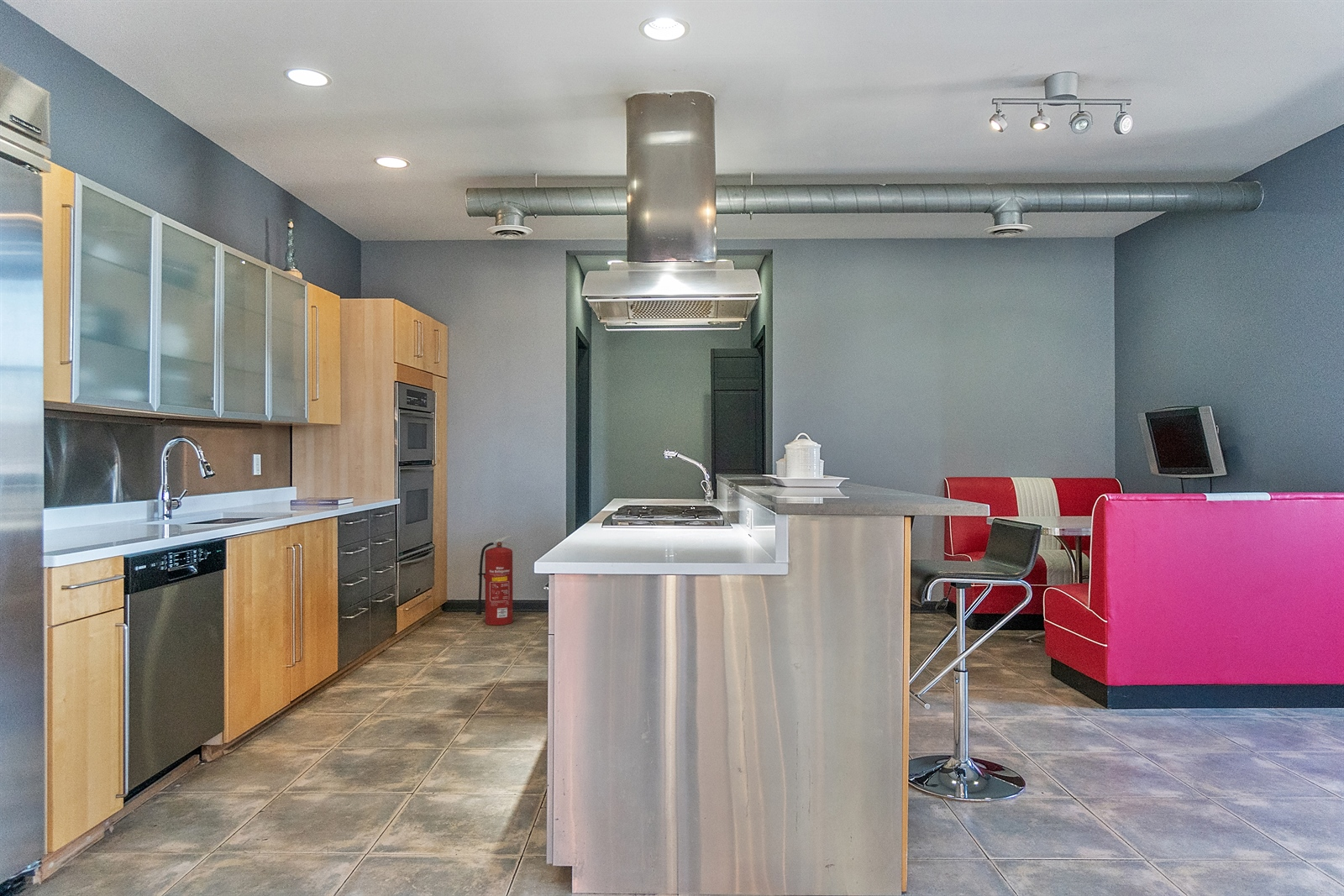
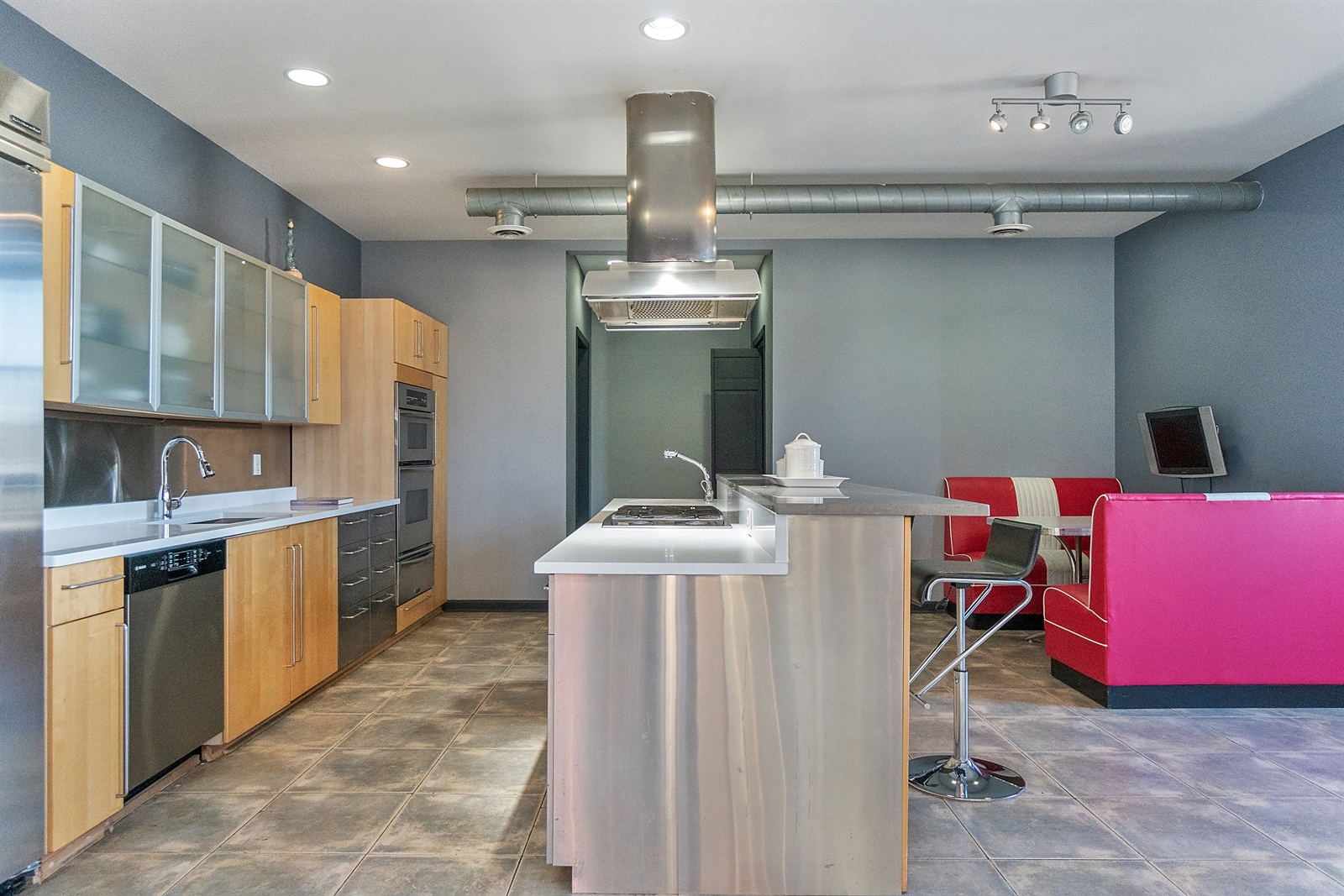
- fire extinguisher (495, 579)
